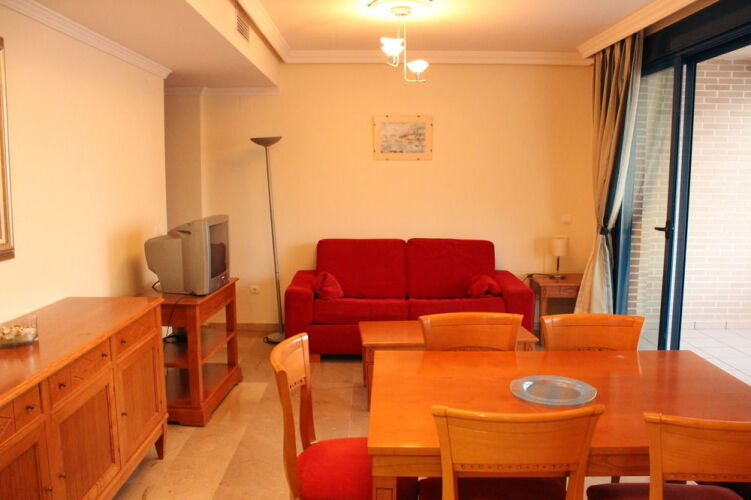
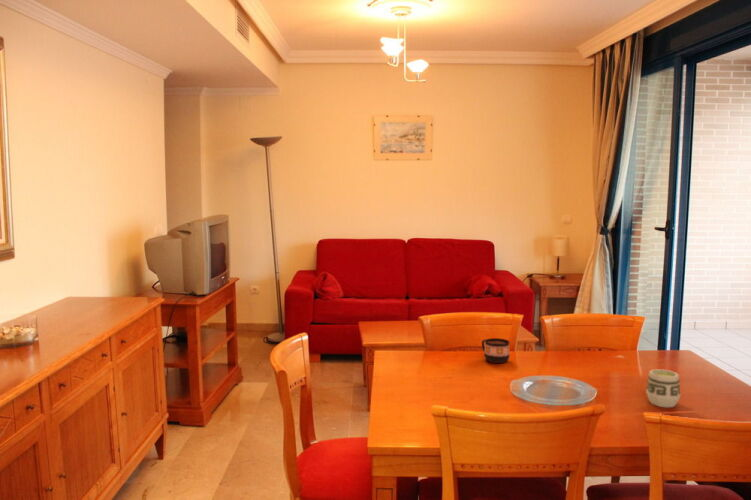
+ cup (663, 388)
+ cup (496, 350)
